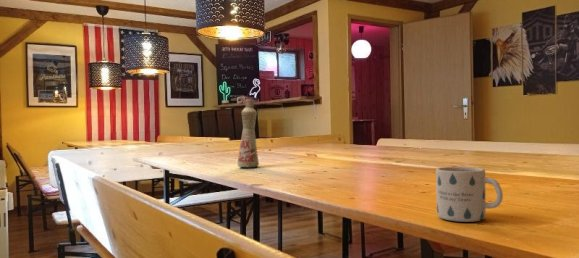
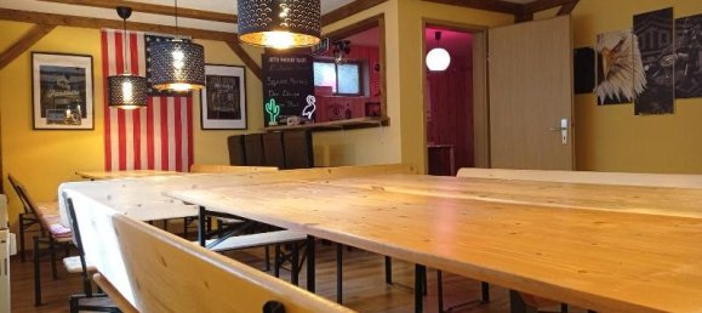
- mug (469, 194)
- bottle (247, 132)
